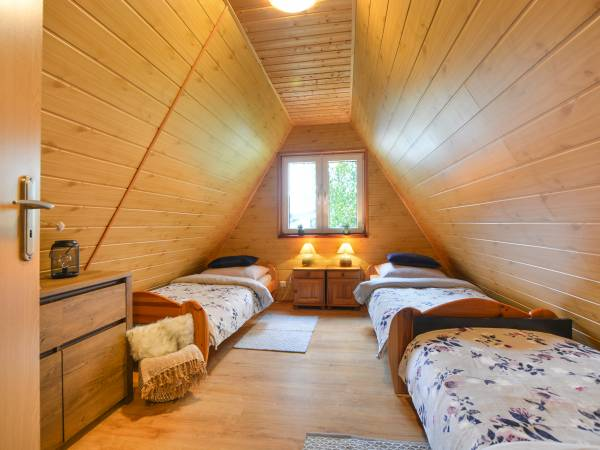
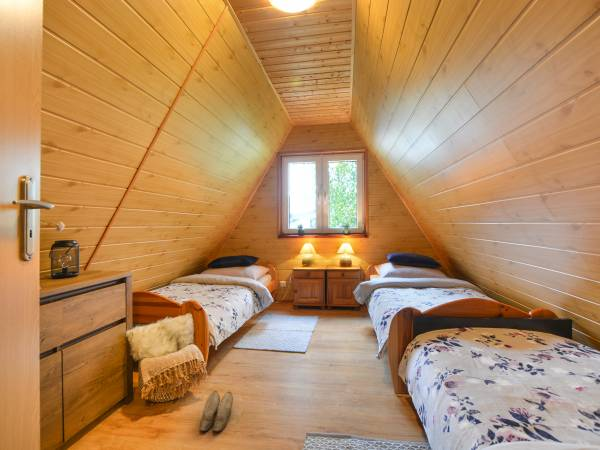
+ slippers (216, 410)
